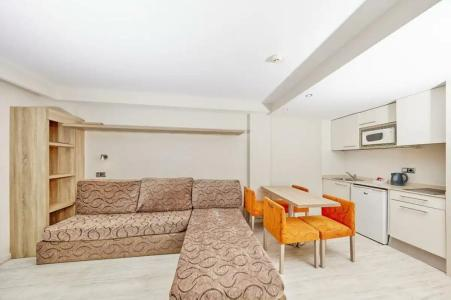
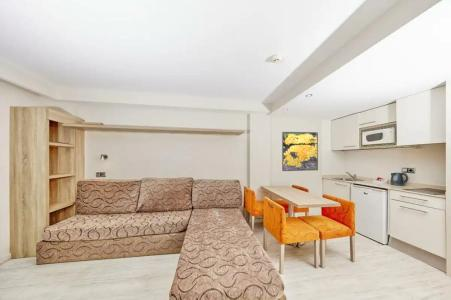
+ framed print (300, 151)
